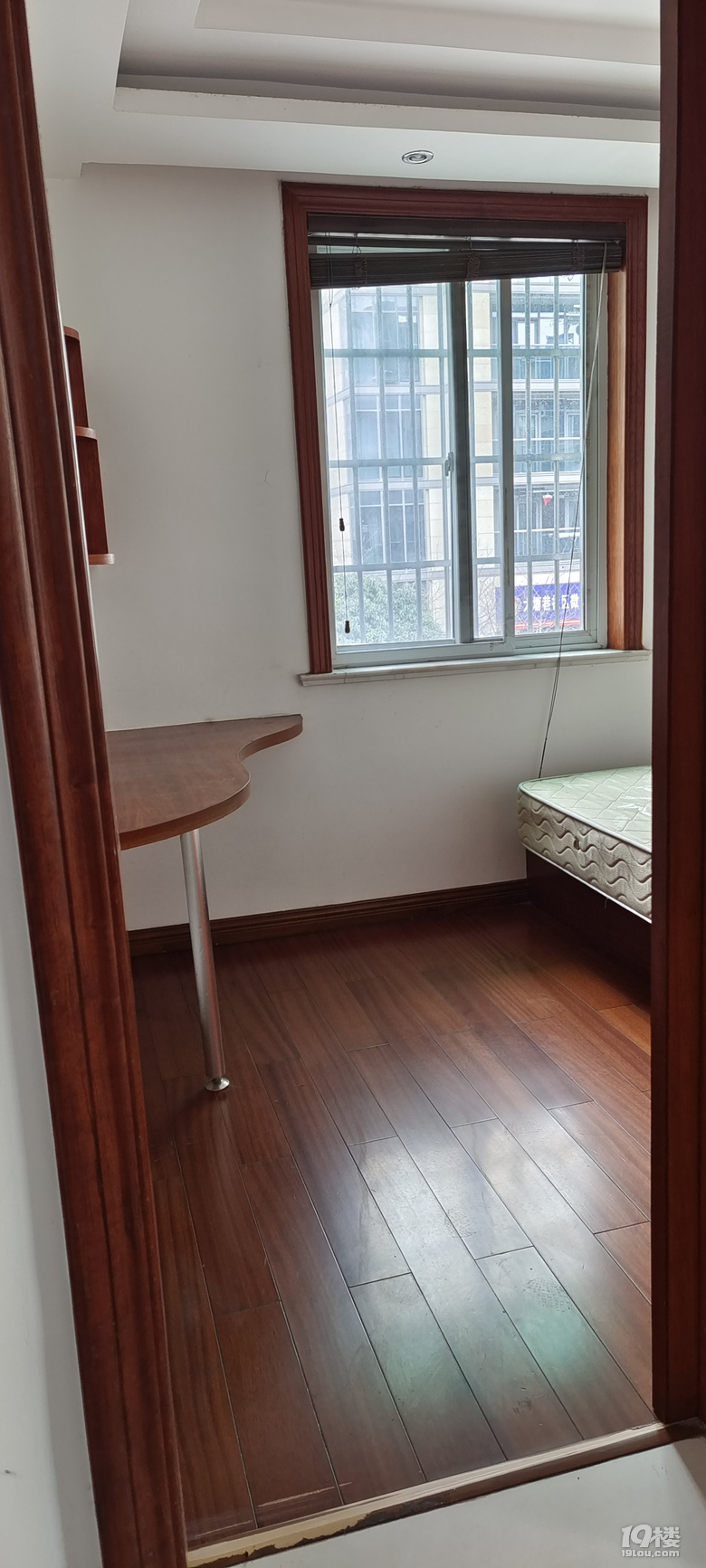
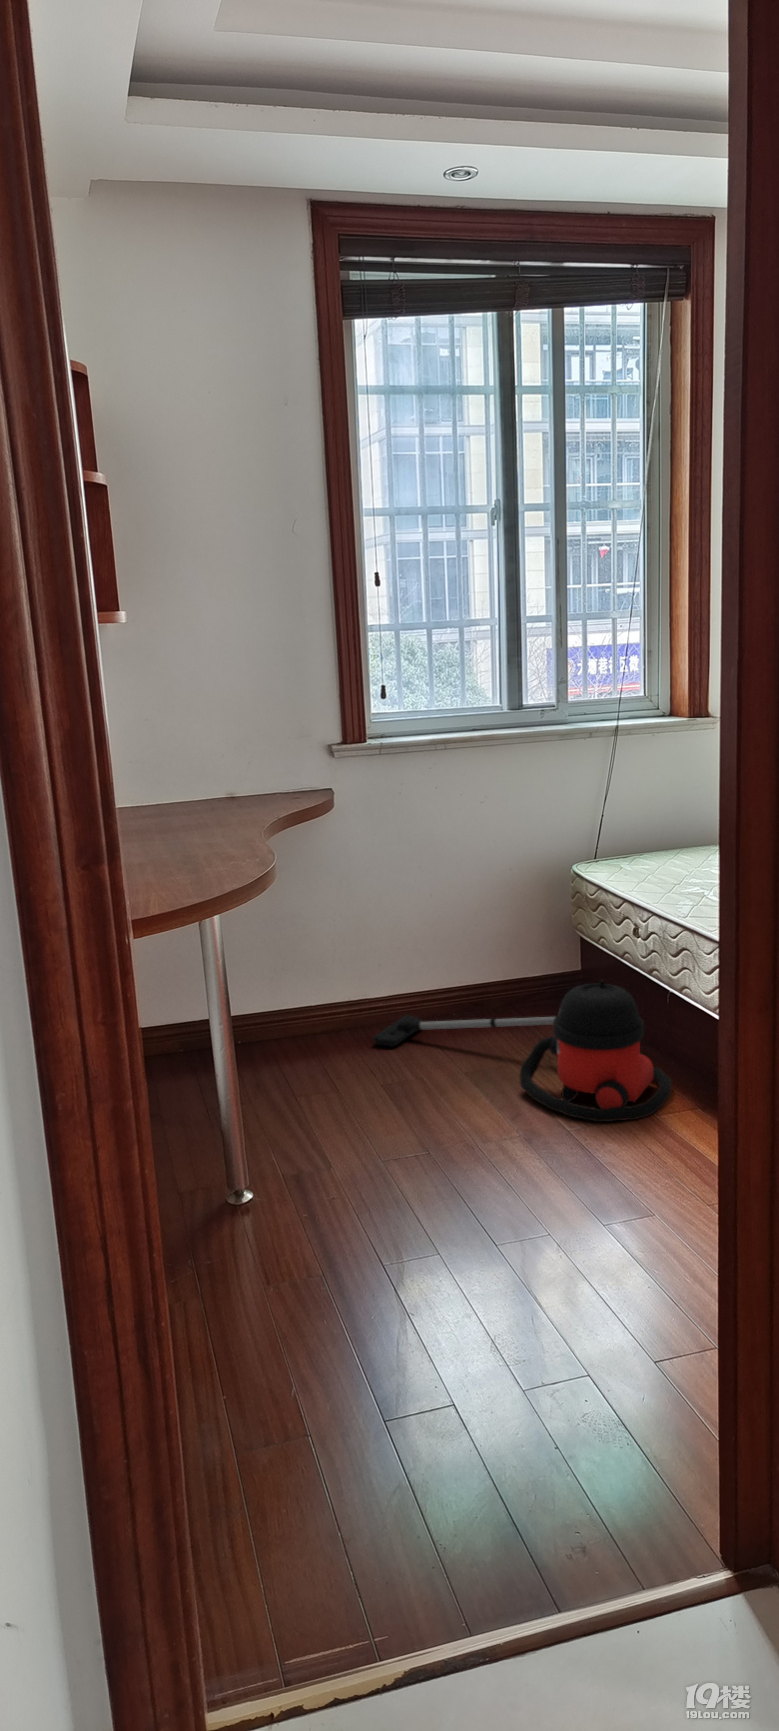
+ vacuum cleaner (513, 1018)
